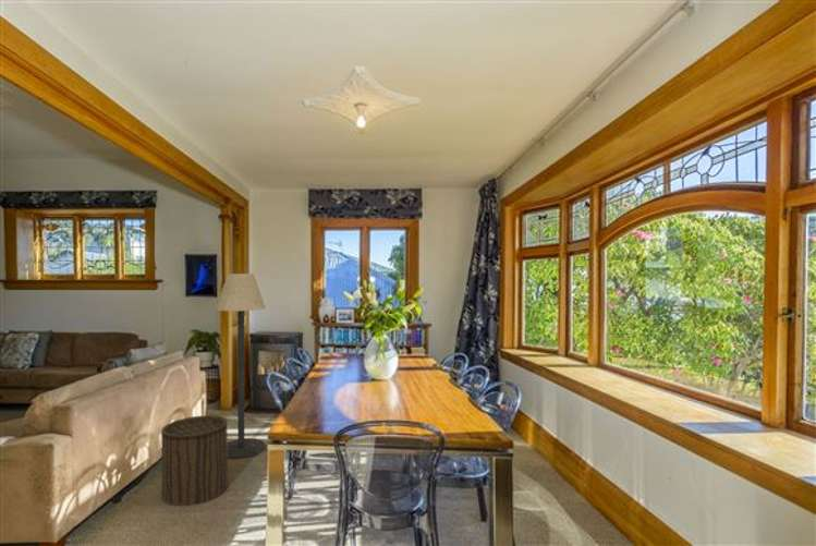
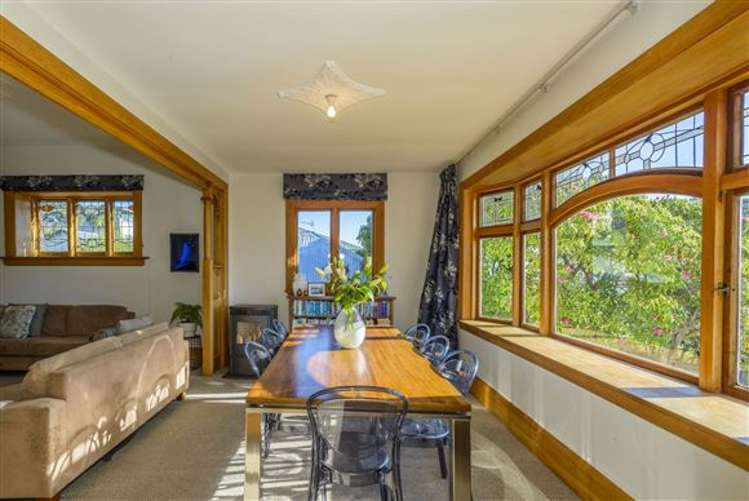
- floor lamp (241, 362)
- stool (195, 458)
